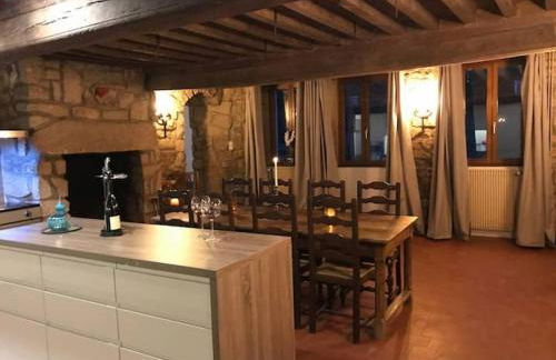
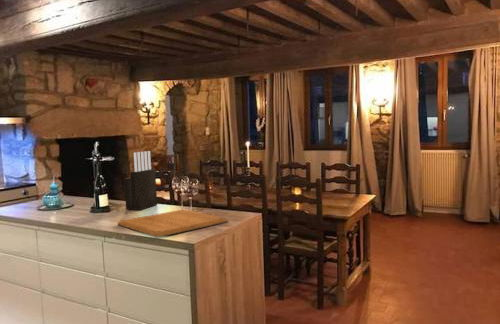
+ chopping board (172, 221)
+ knife block (138, 179)
